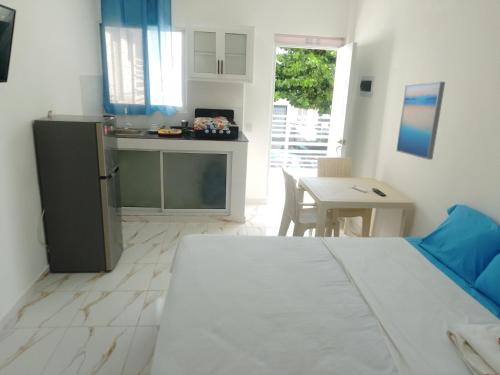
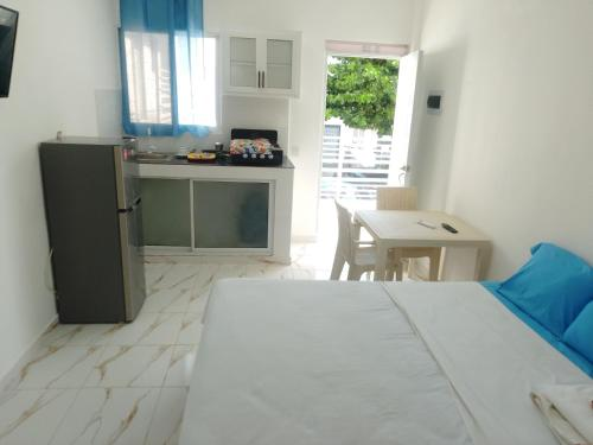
- wall art (418, 120)
